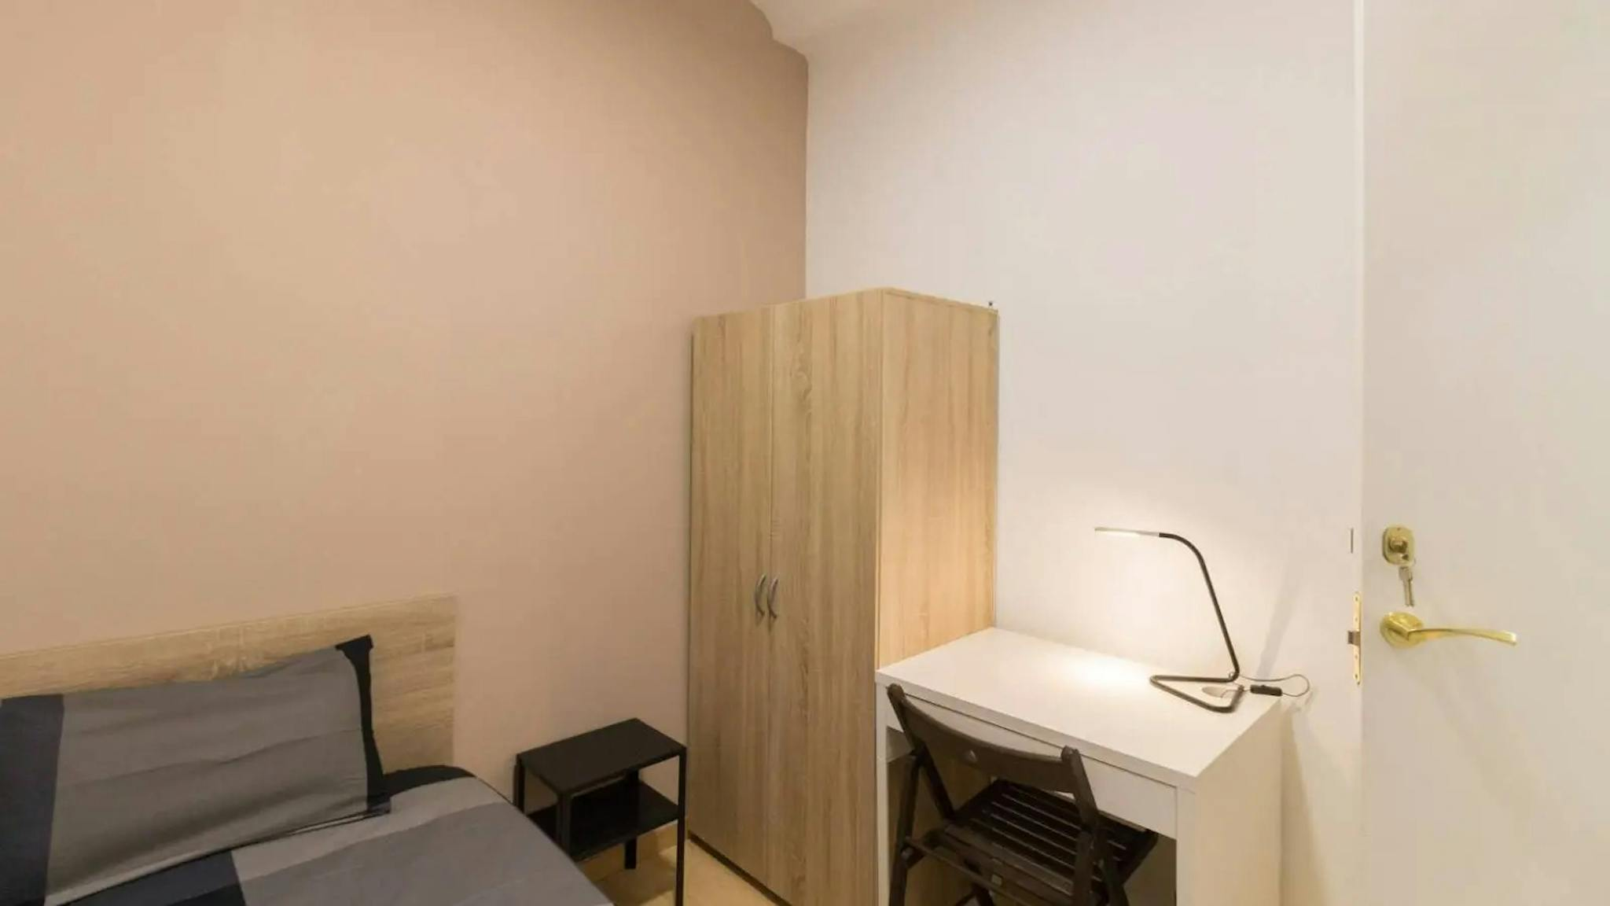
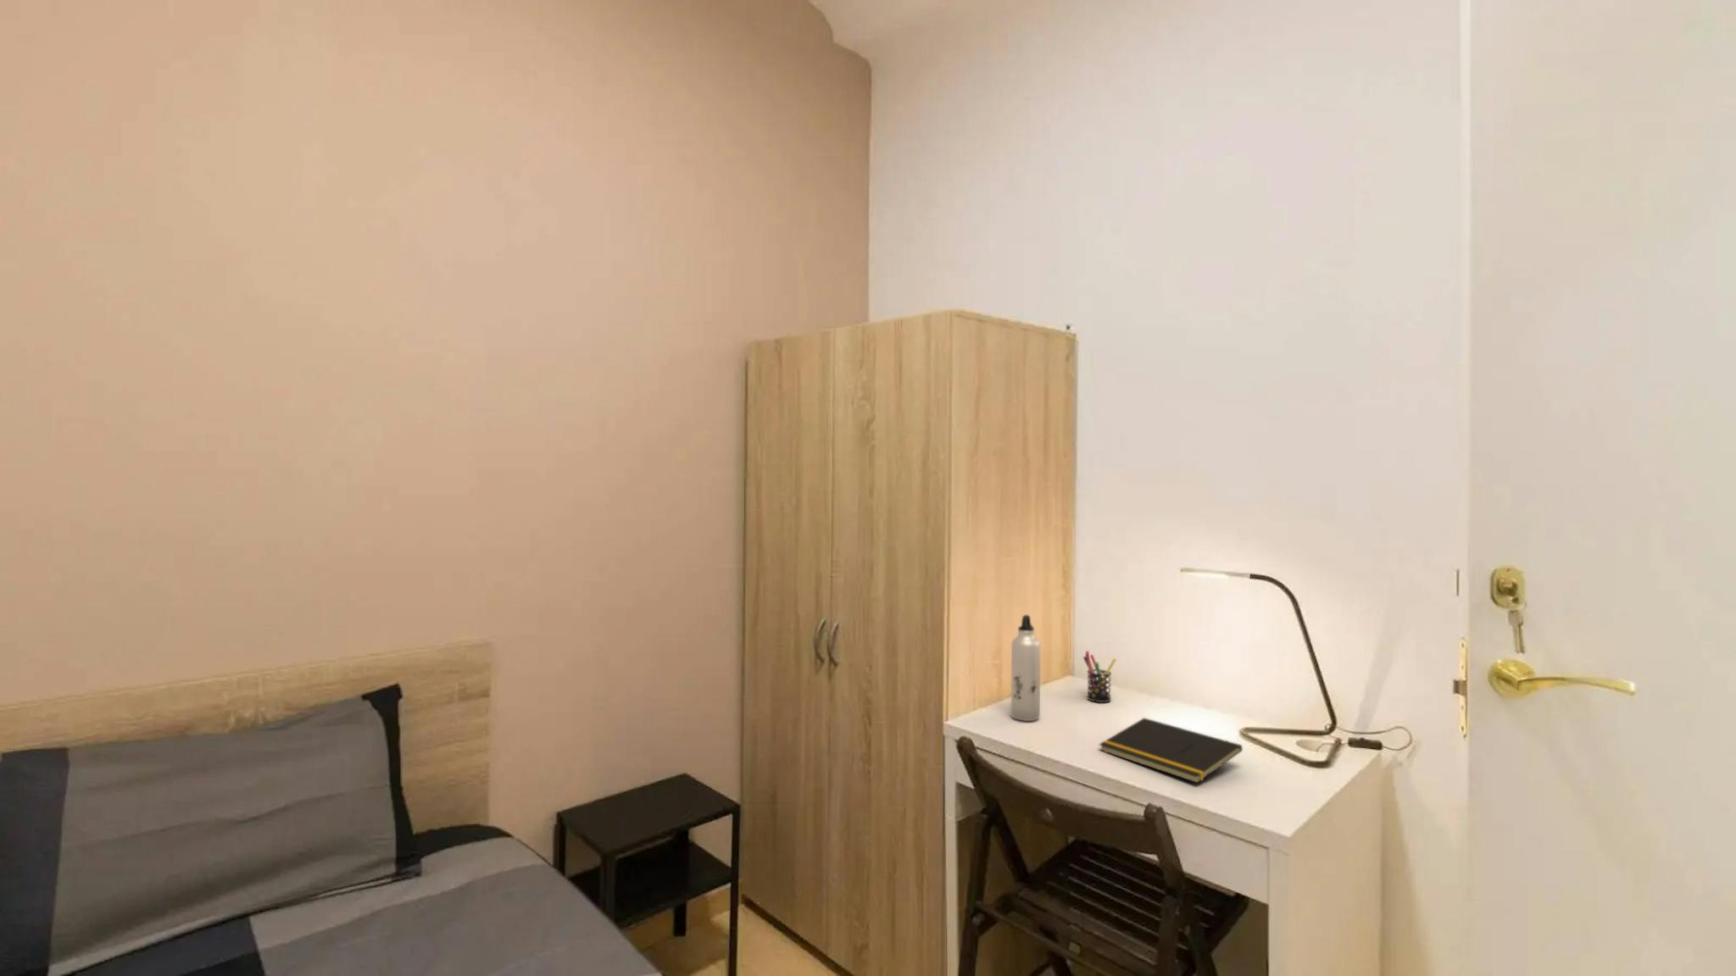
+ pen holder (1097, 676)
+ notepad (1168, 747)
+ water bottle (1025, 666)
